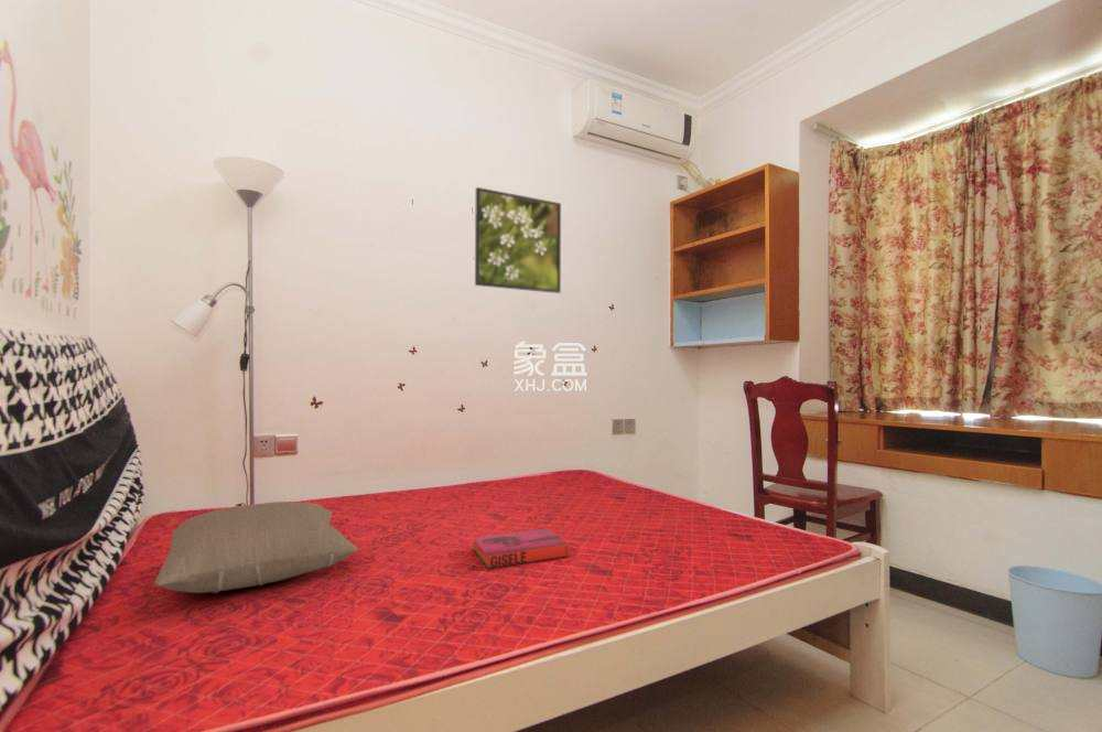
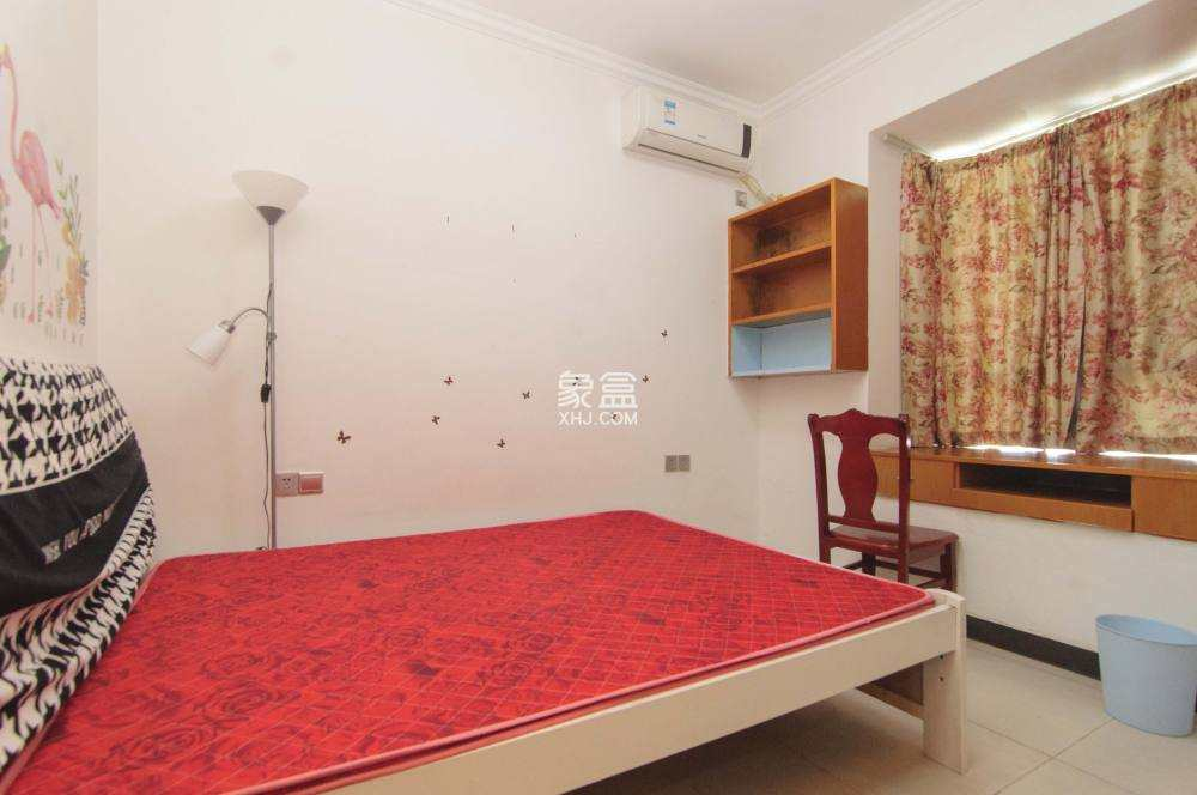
- hardback book (520, 546)
- pillow (260, 541)
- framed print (519, 243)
